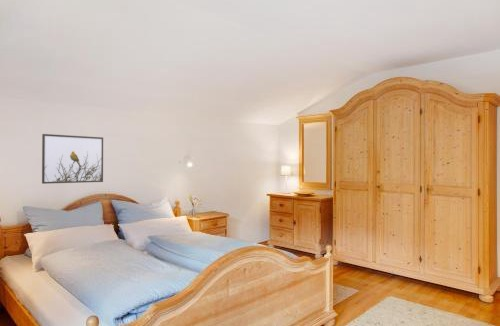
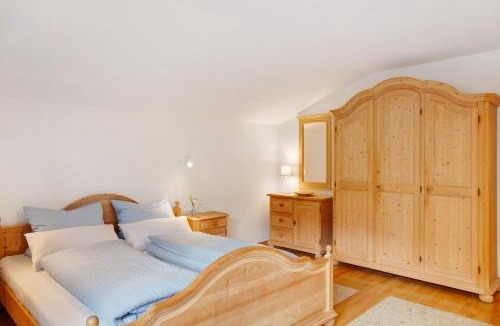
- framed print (74, 159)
